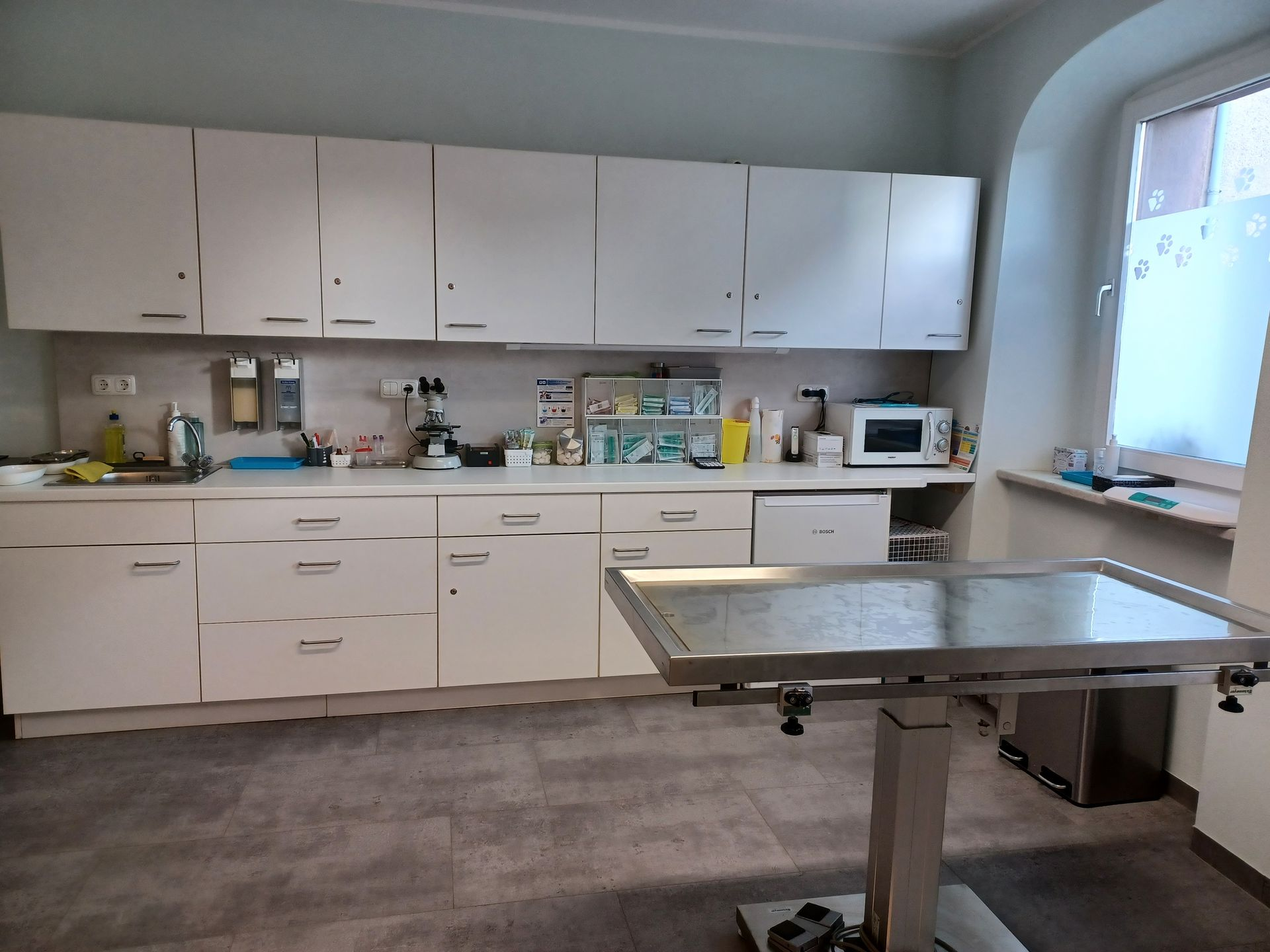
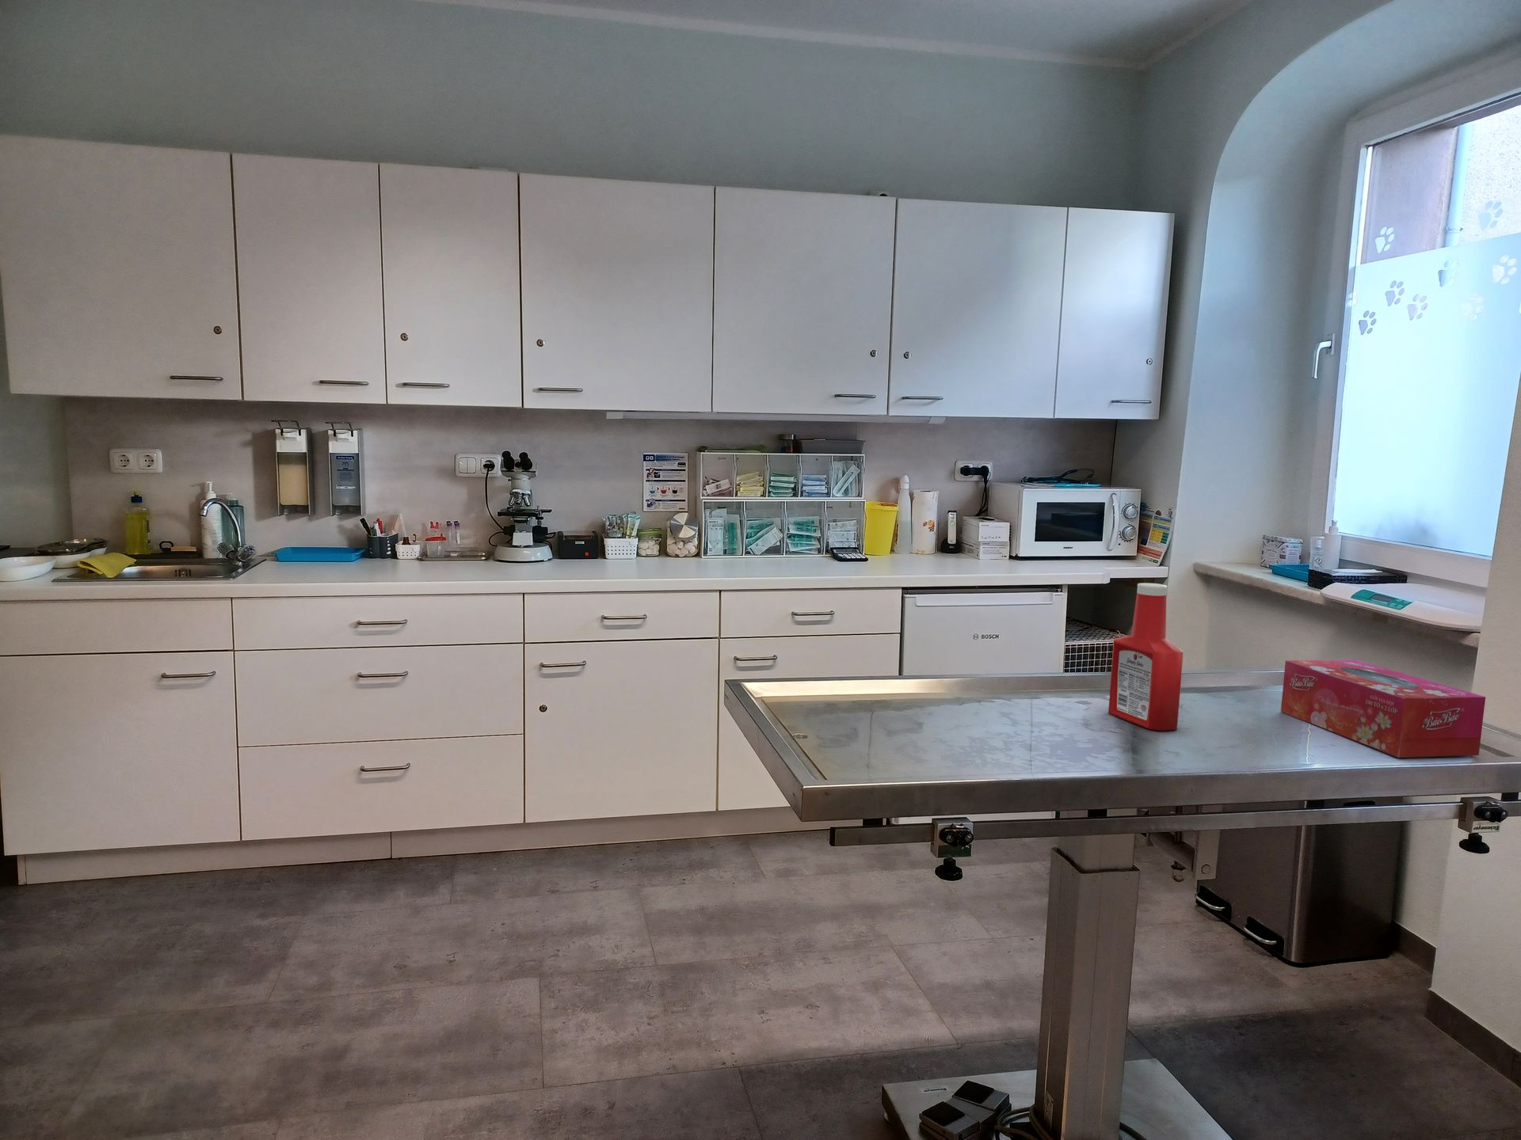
+ tissue box (1375, 704)
+ soap bottle (1147, 653)
